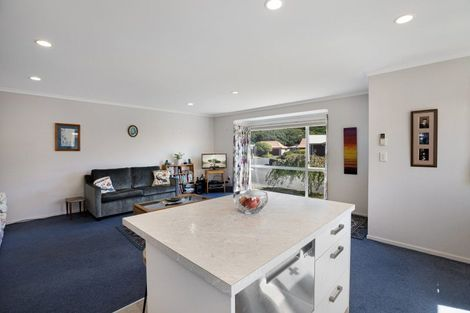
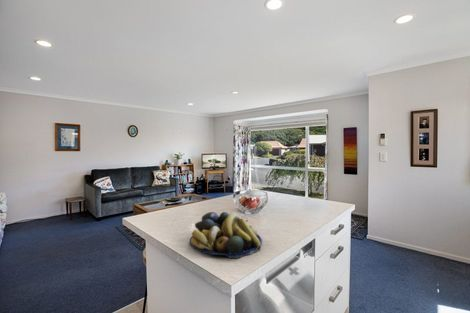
+ fruit bowl (226, 227)
